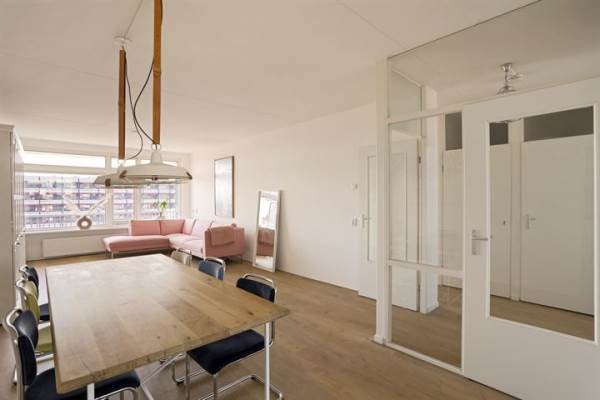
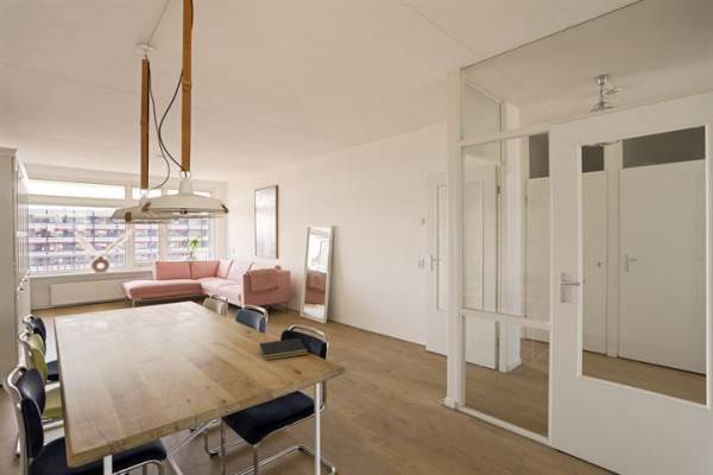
+ notepad (283, 348)
